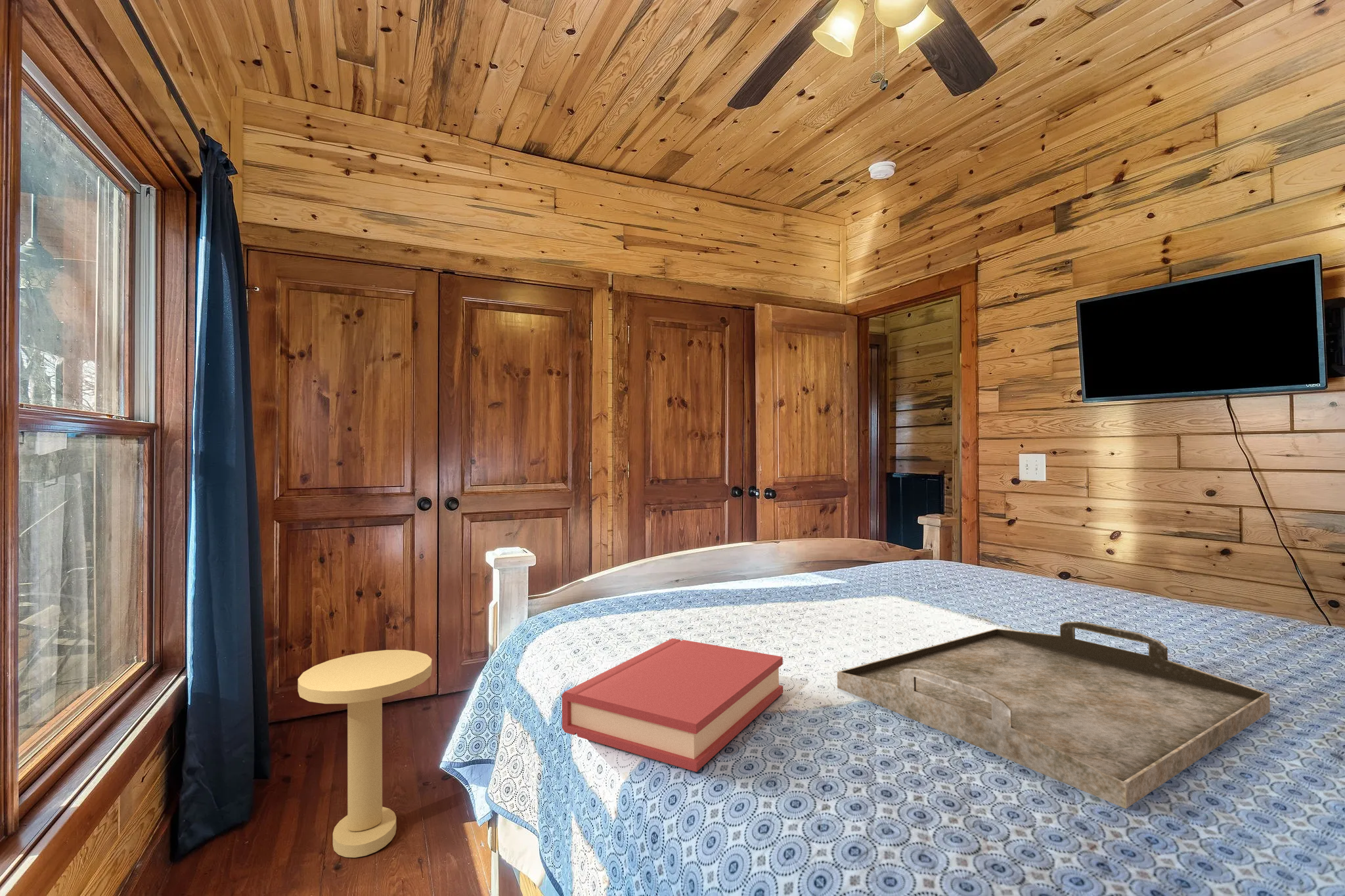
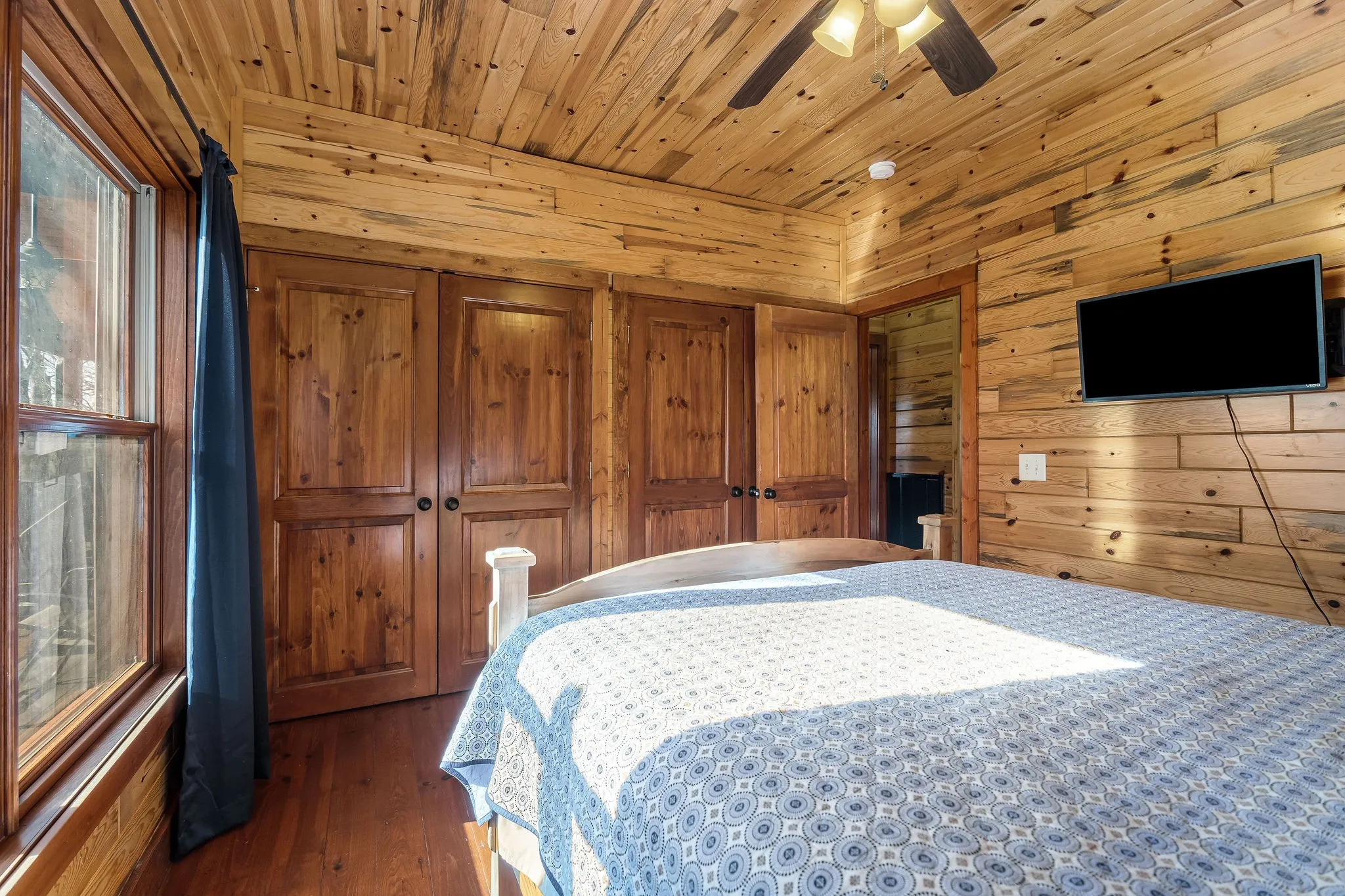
- hardback book (680, 691)
- side table (368, 751)
- serving tray (1040, 675)
